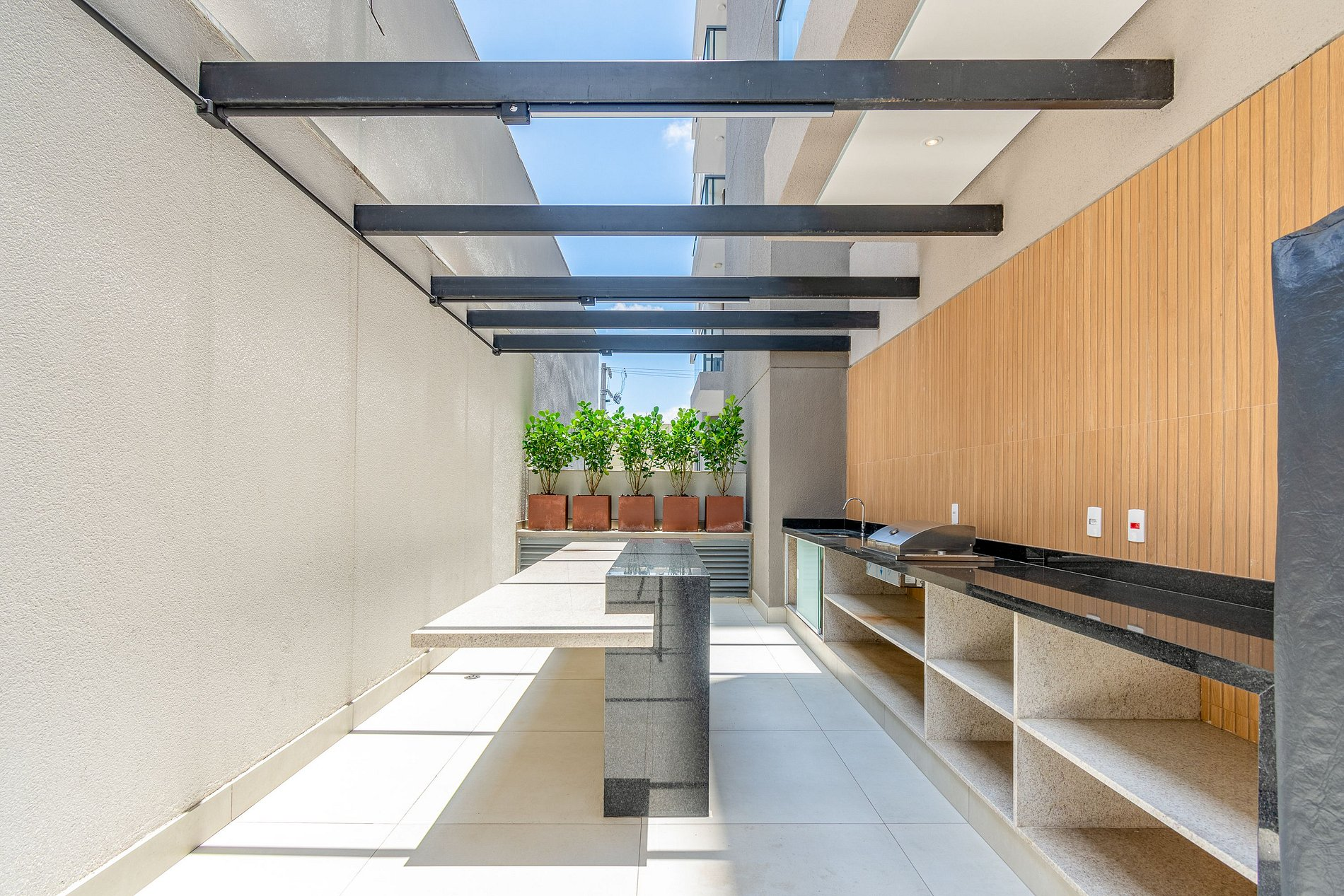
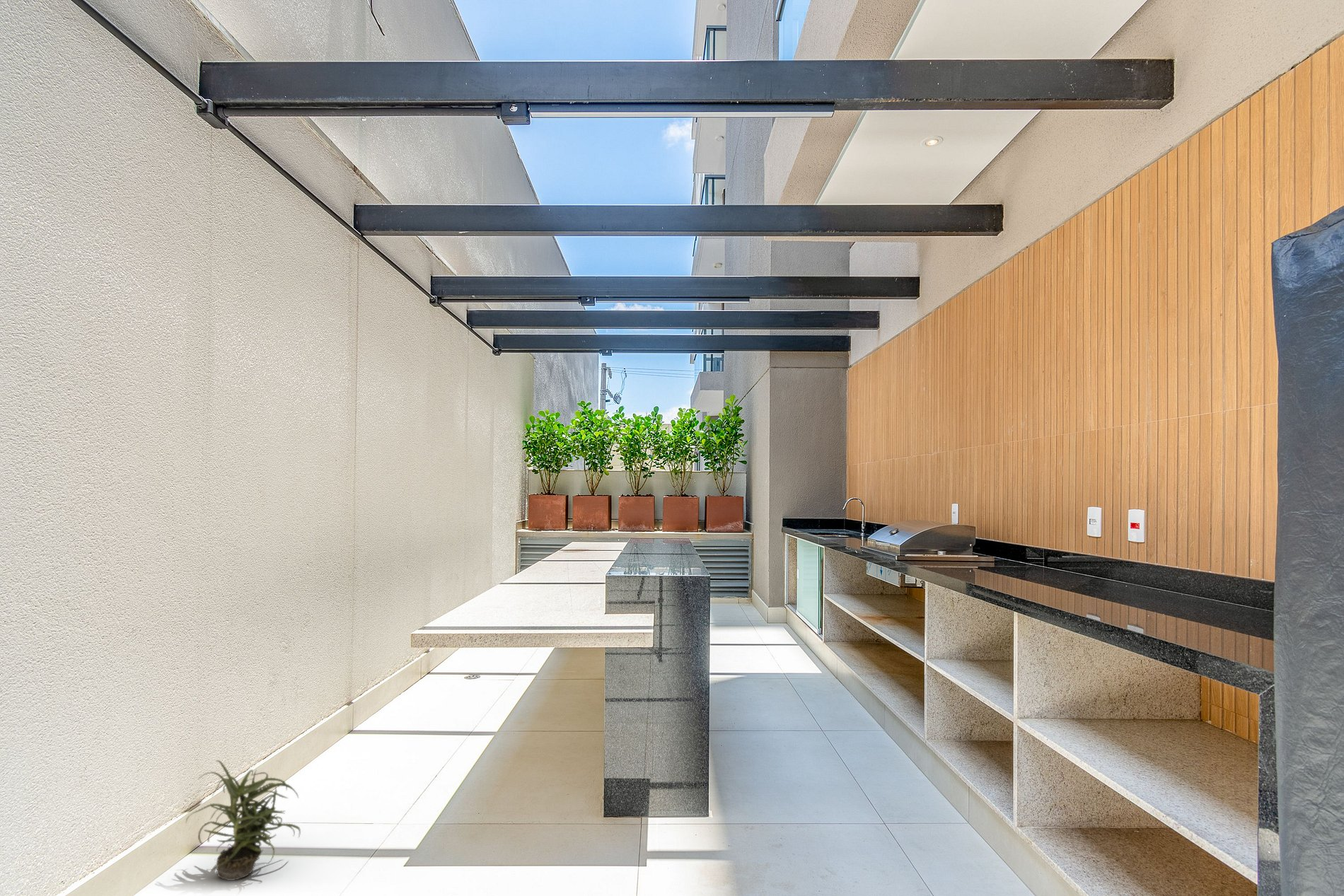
+ potted plant (242, 814)
